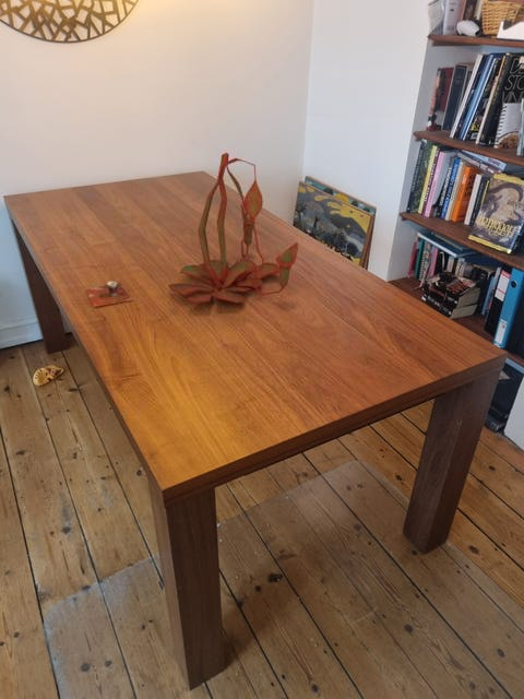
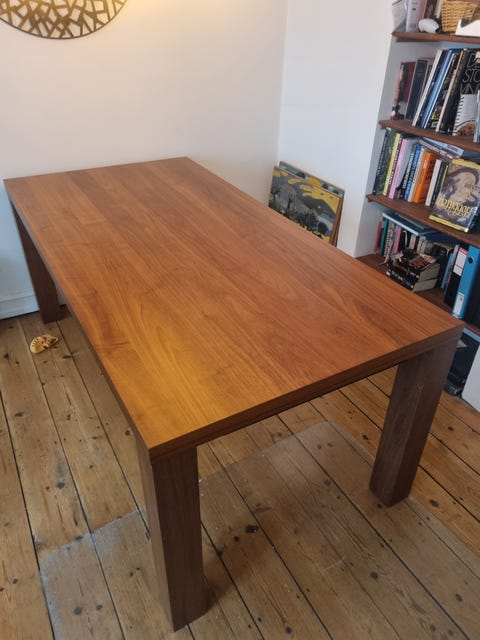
- cup (107, 288)
- plant (242, 220)
